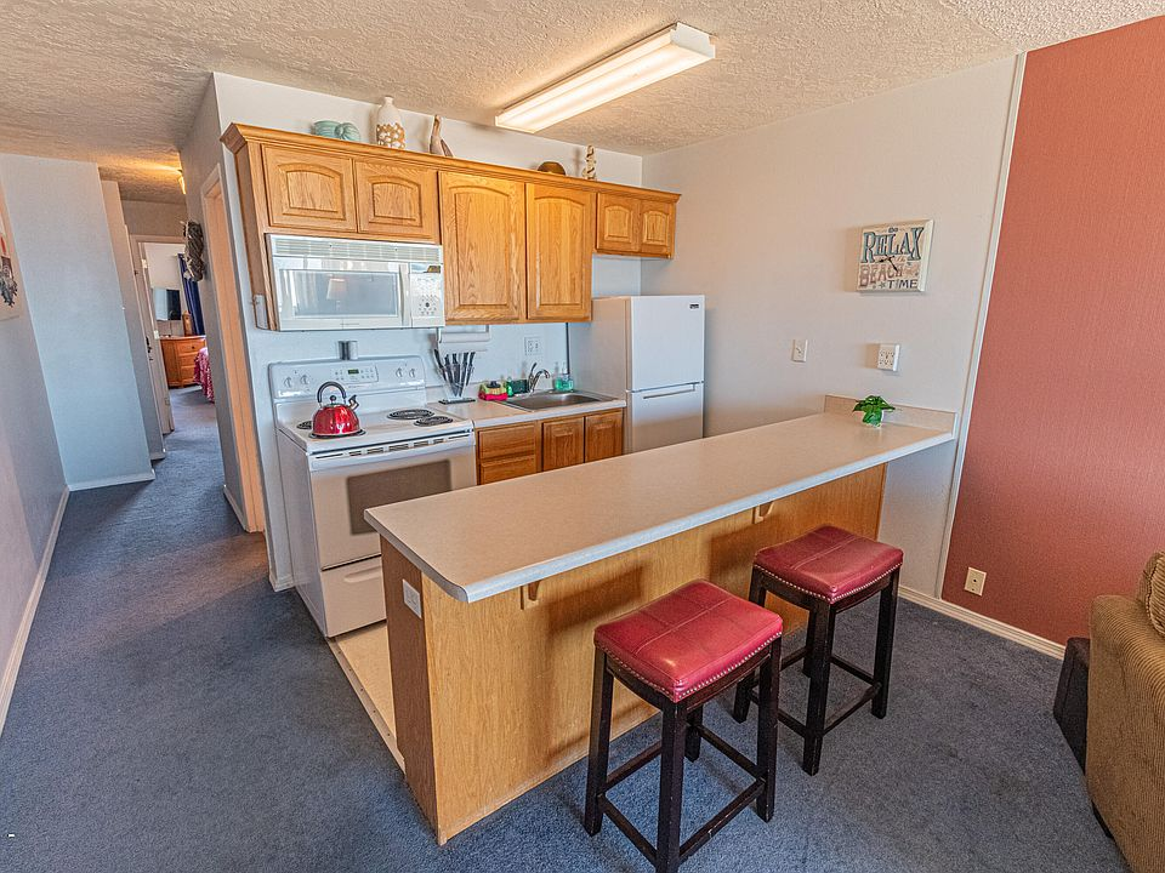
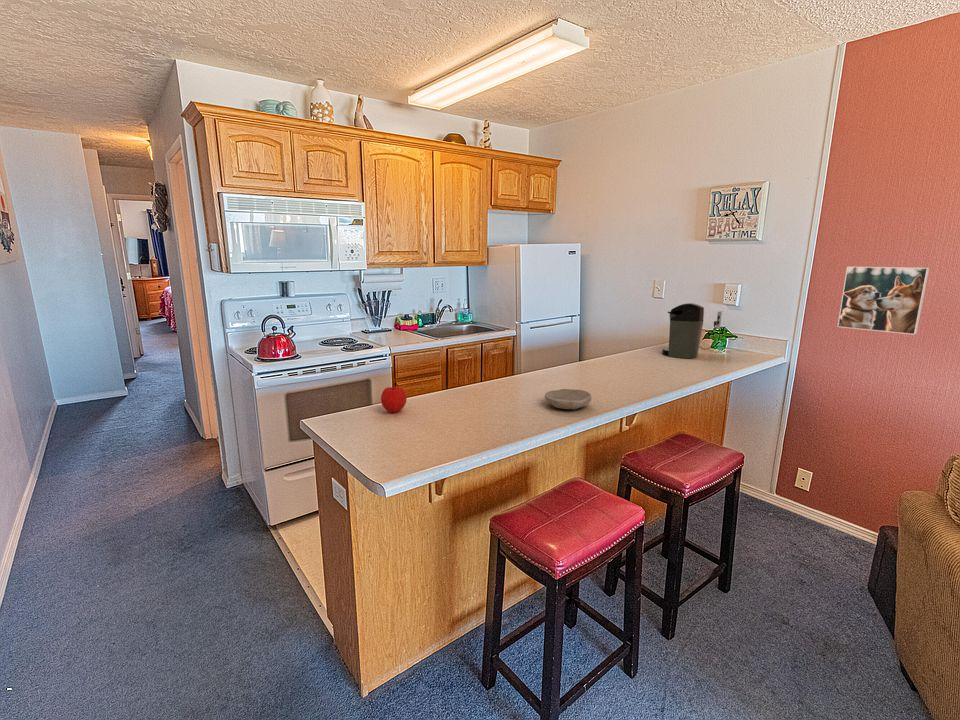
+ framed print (880, 299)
+ fruit (393, 398)
+ coffee maker (688, 328)
+ bowl (567, 399)
